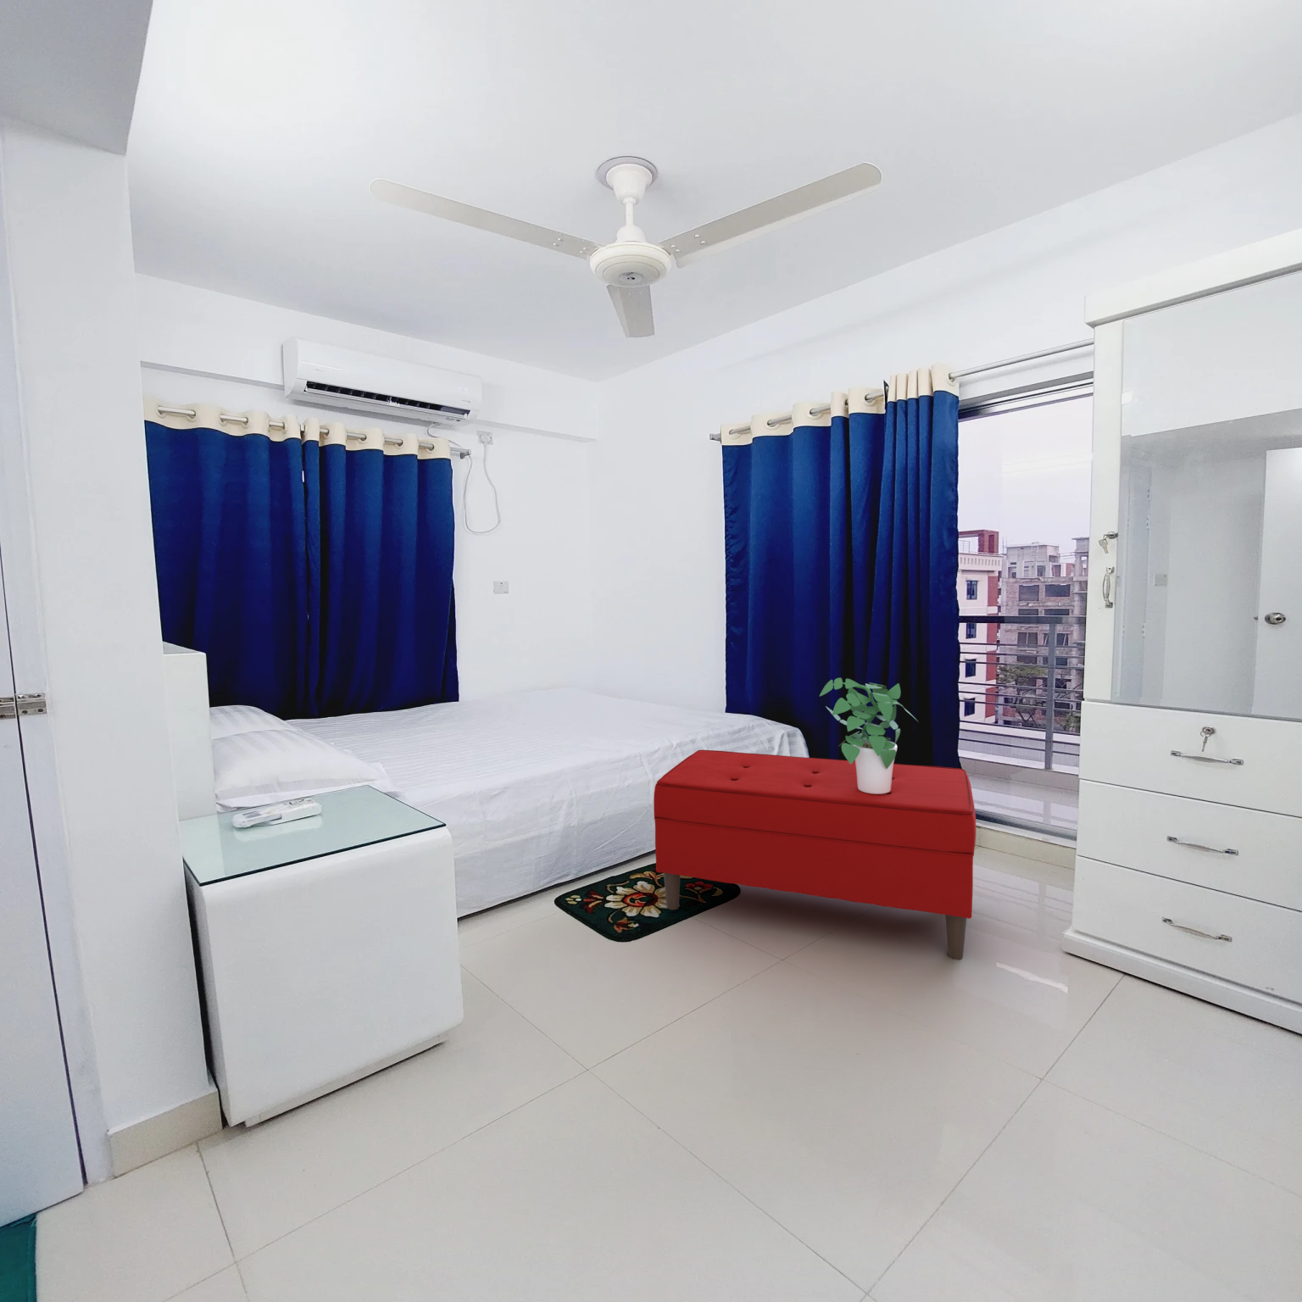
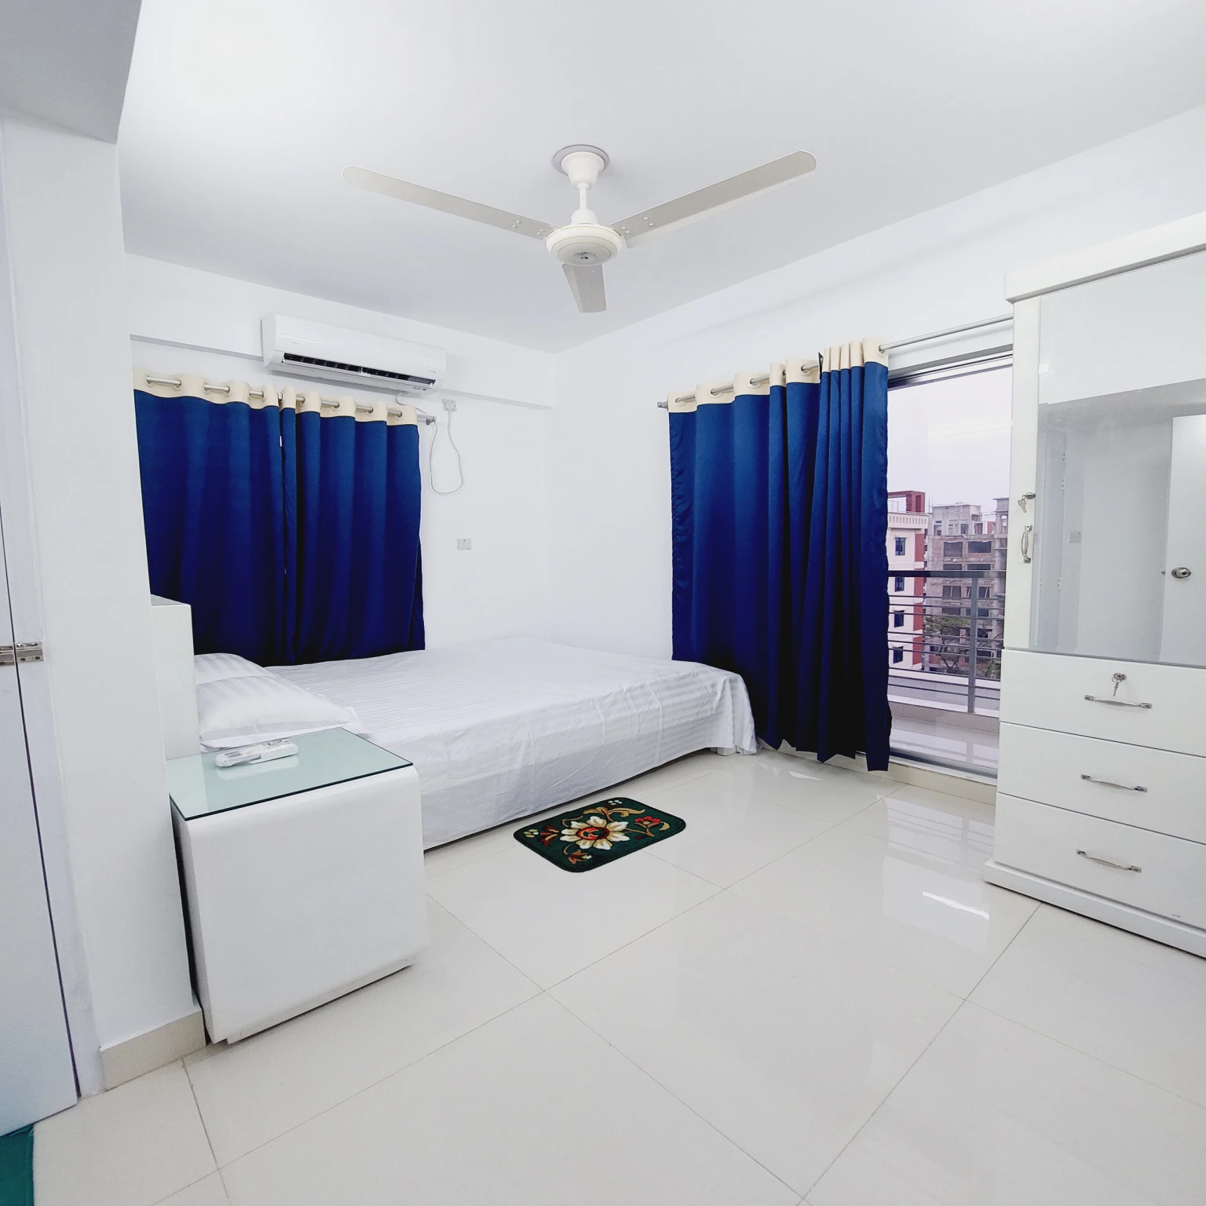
- bench (812, 841)
- potted plant (866, 733)
